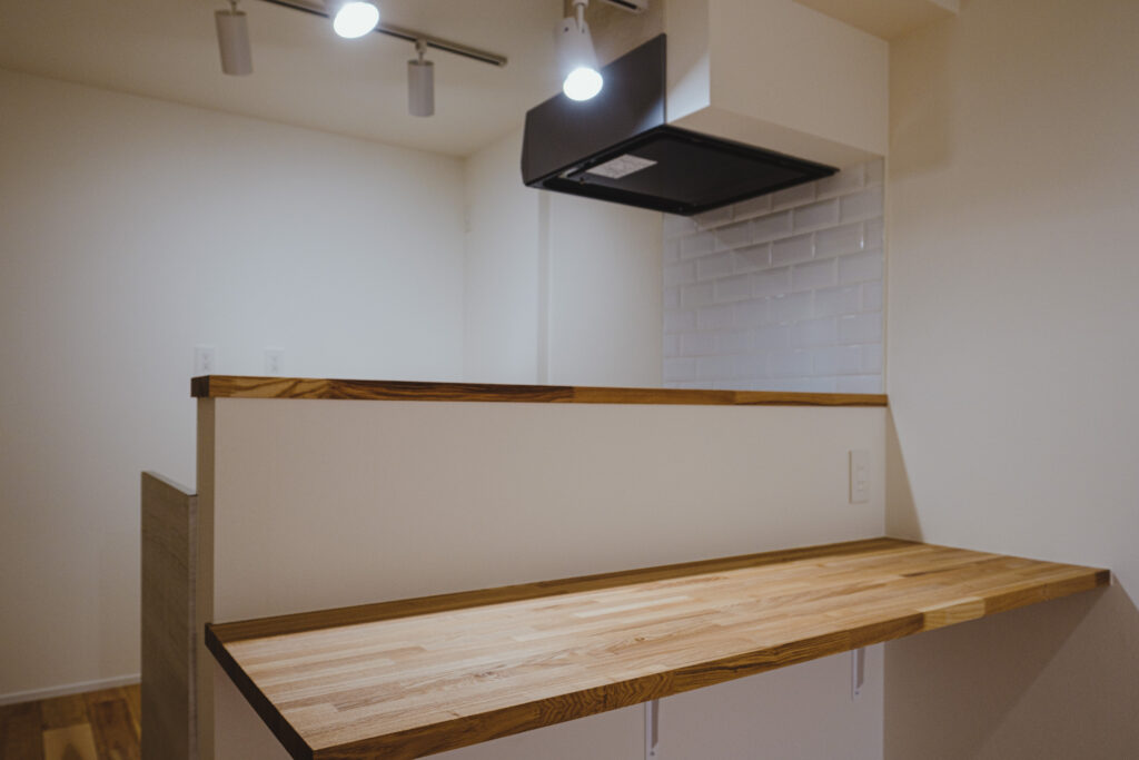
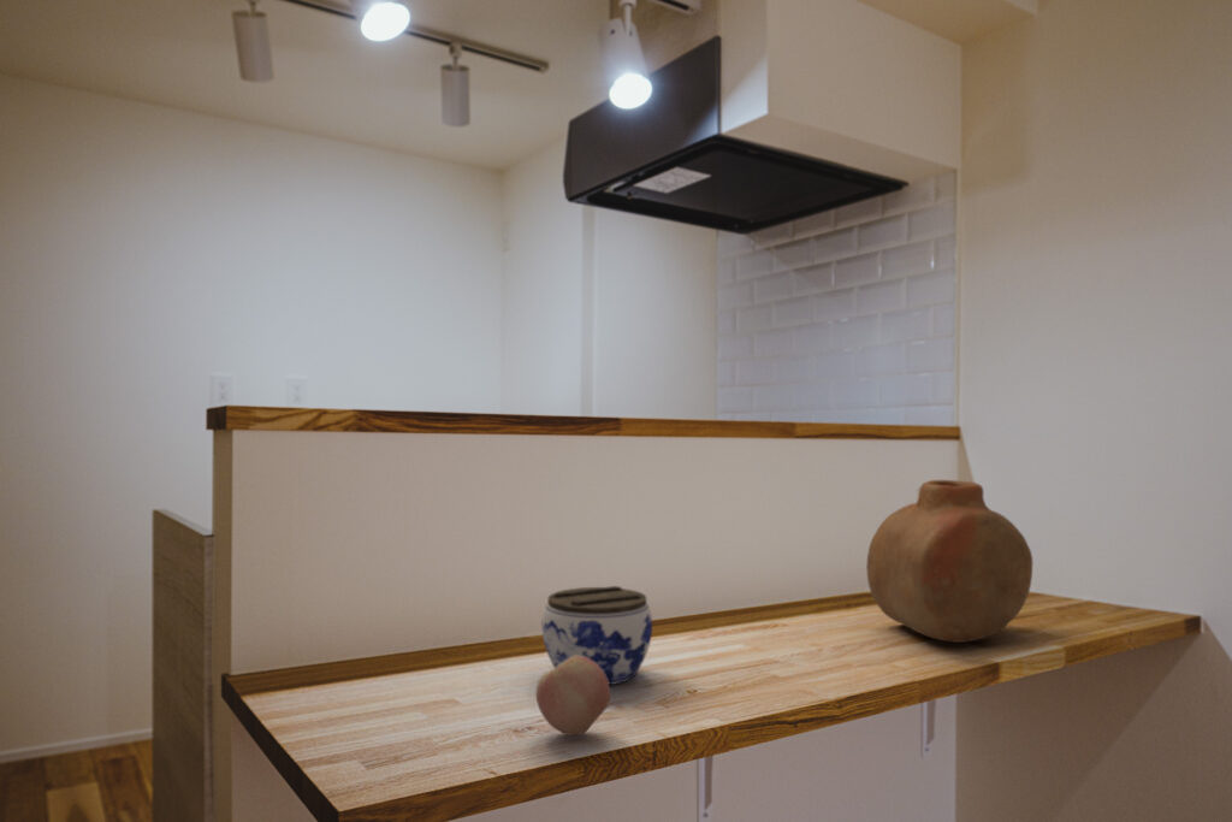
+ jar (597, 633)
+ apple (573, 696)
+ vase (950, 557)
